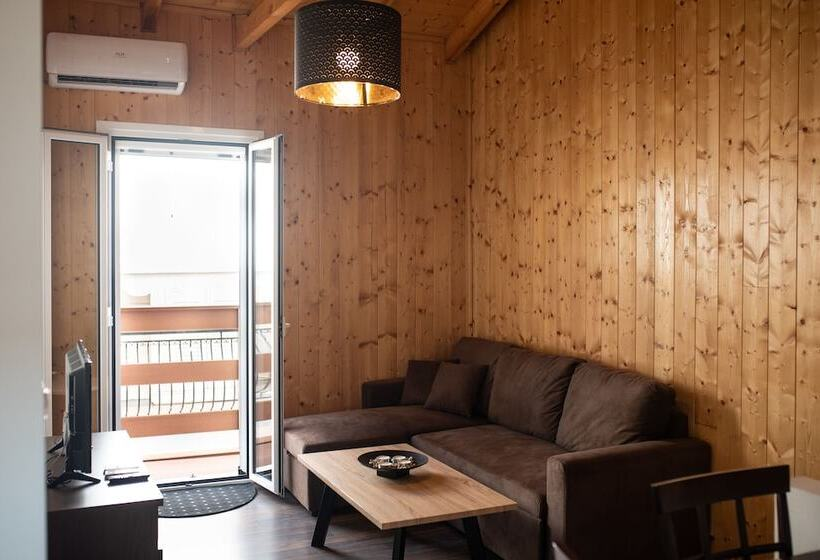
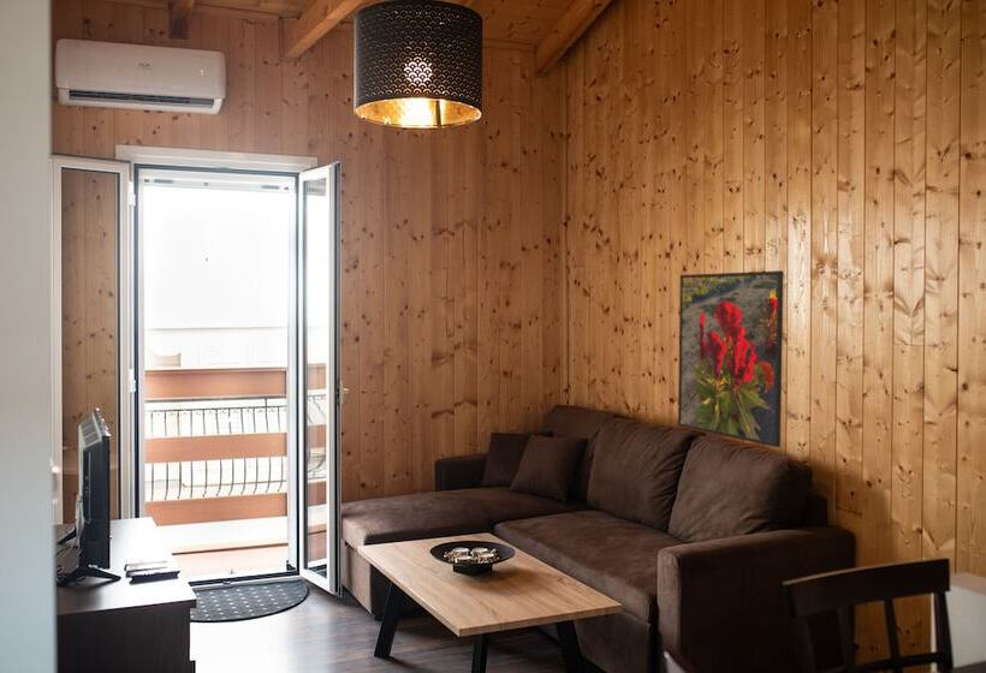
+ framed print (726, 355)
